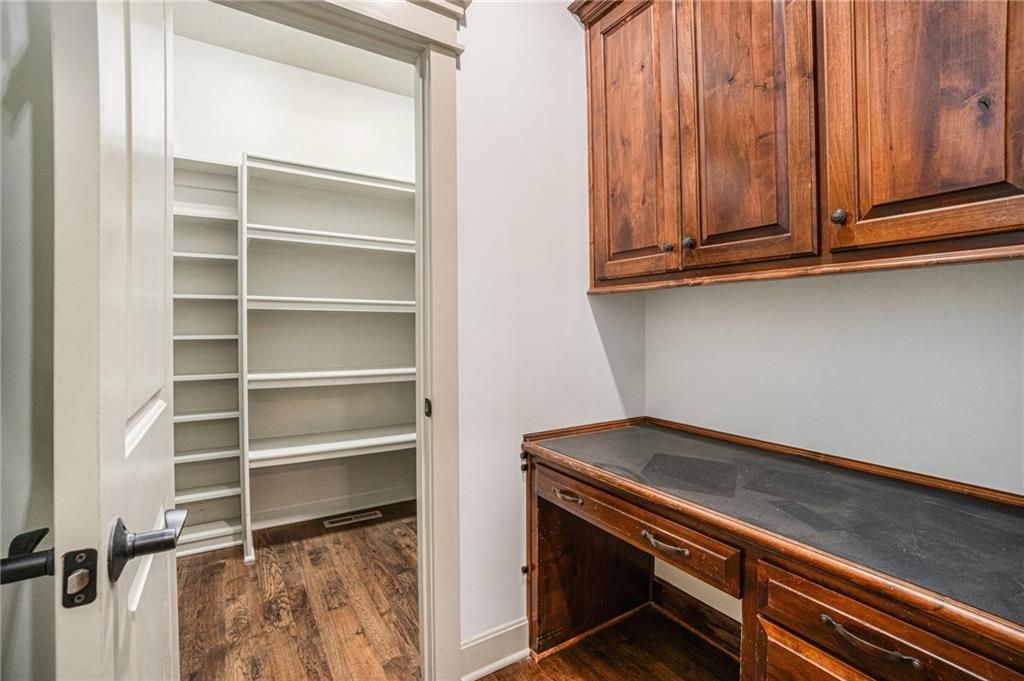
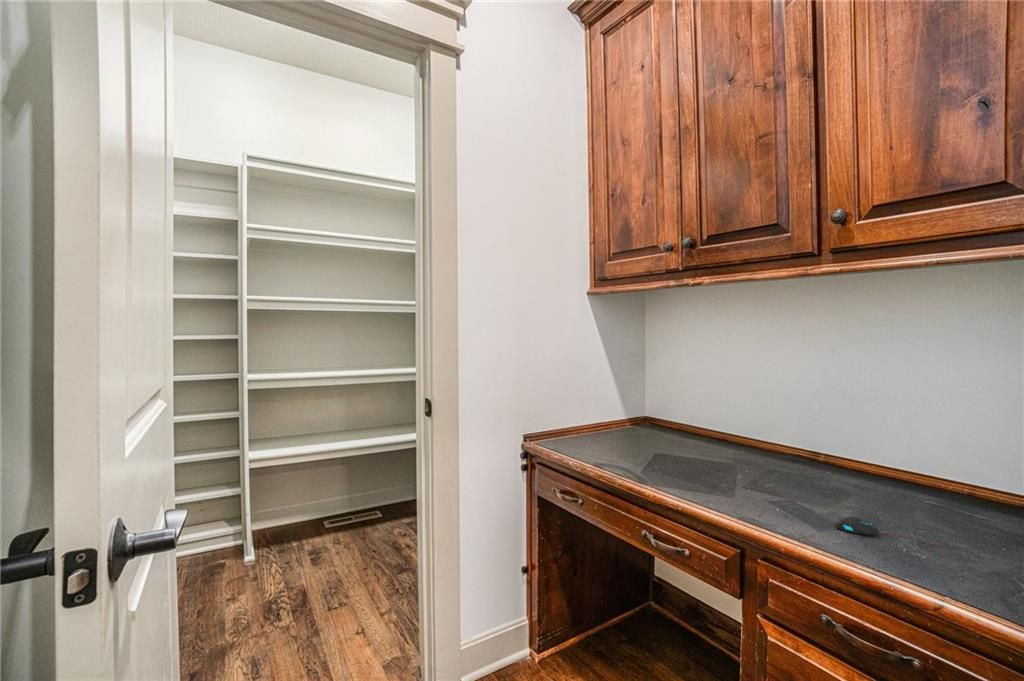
+ mouse (884, 532)
